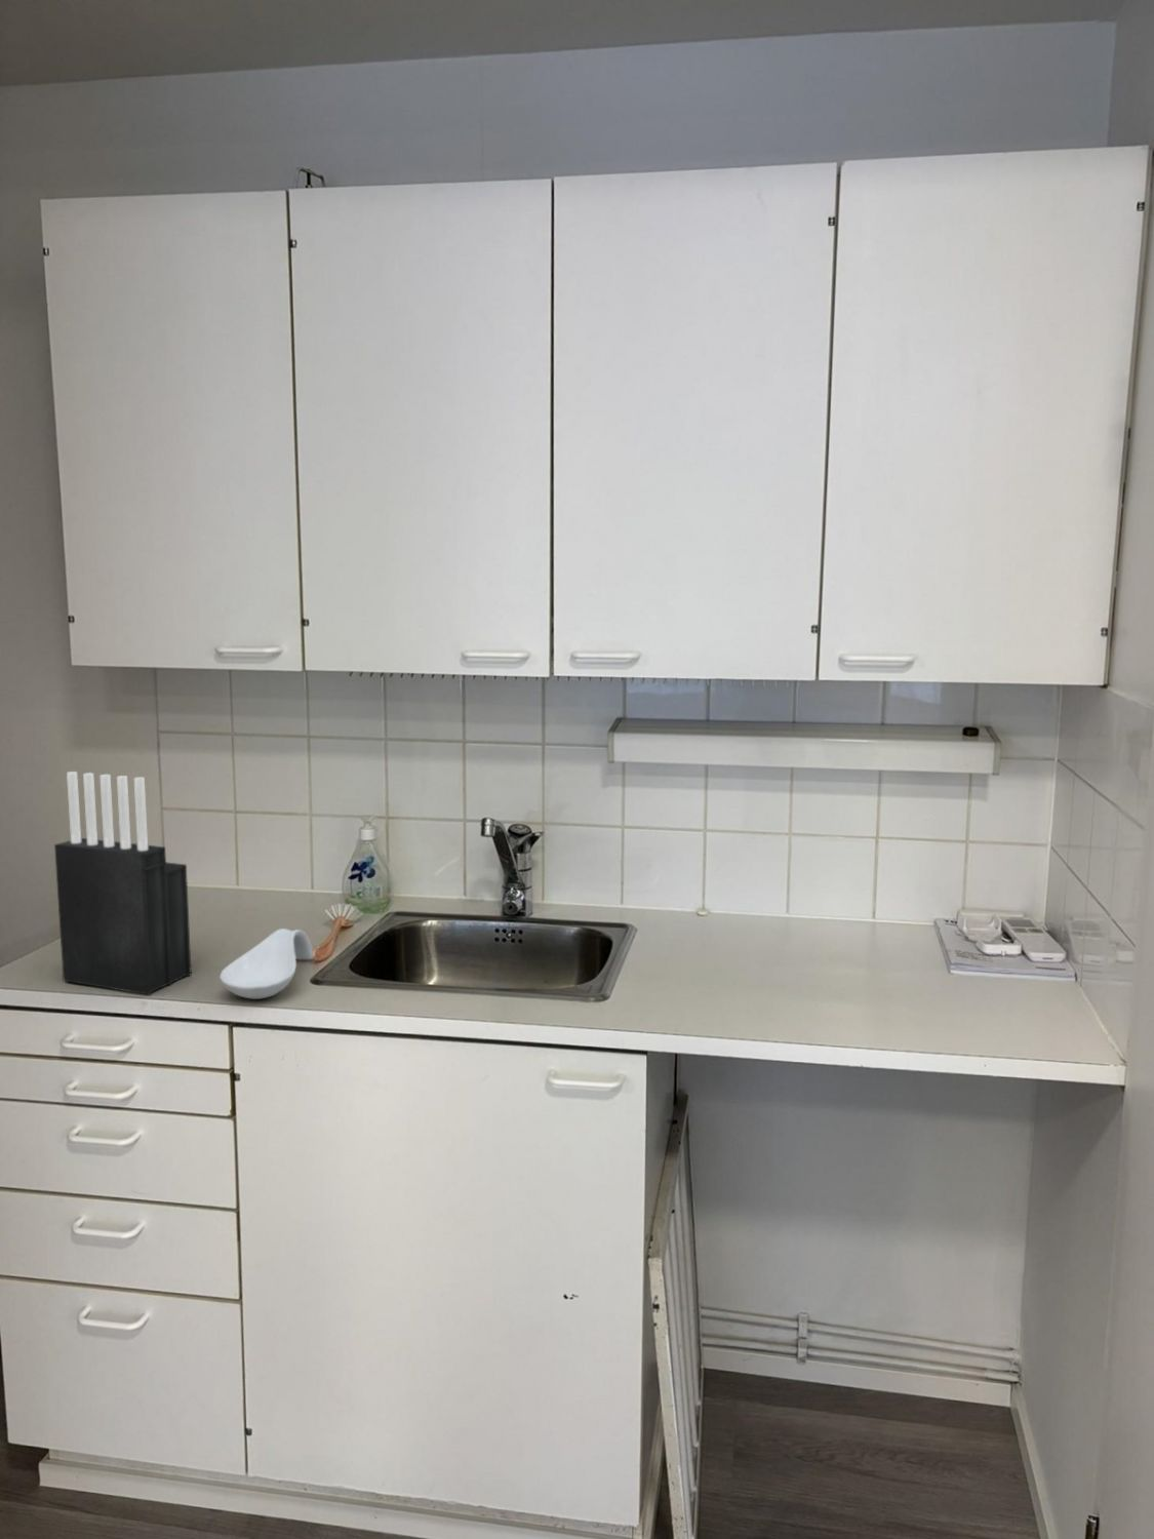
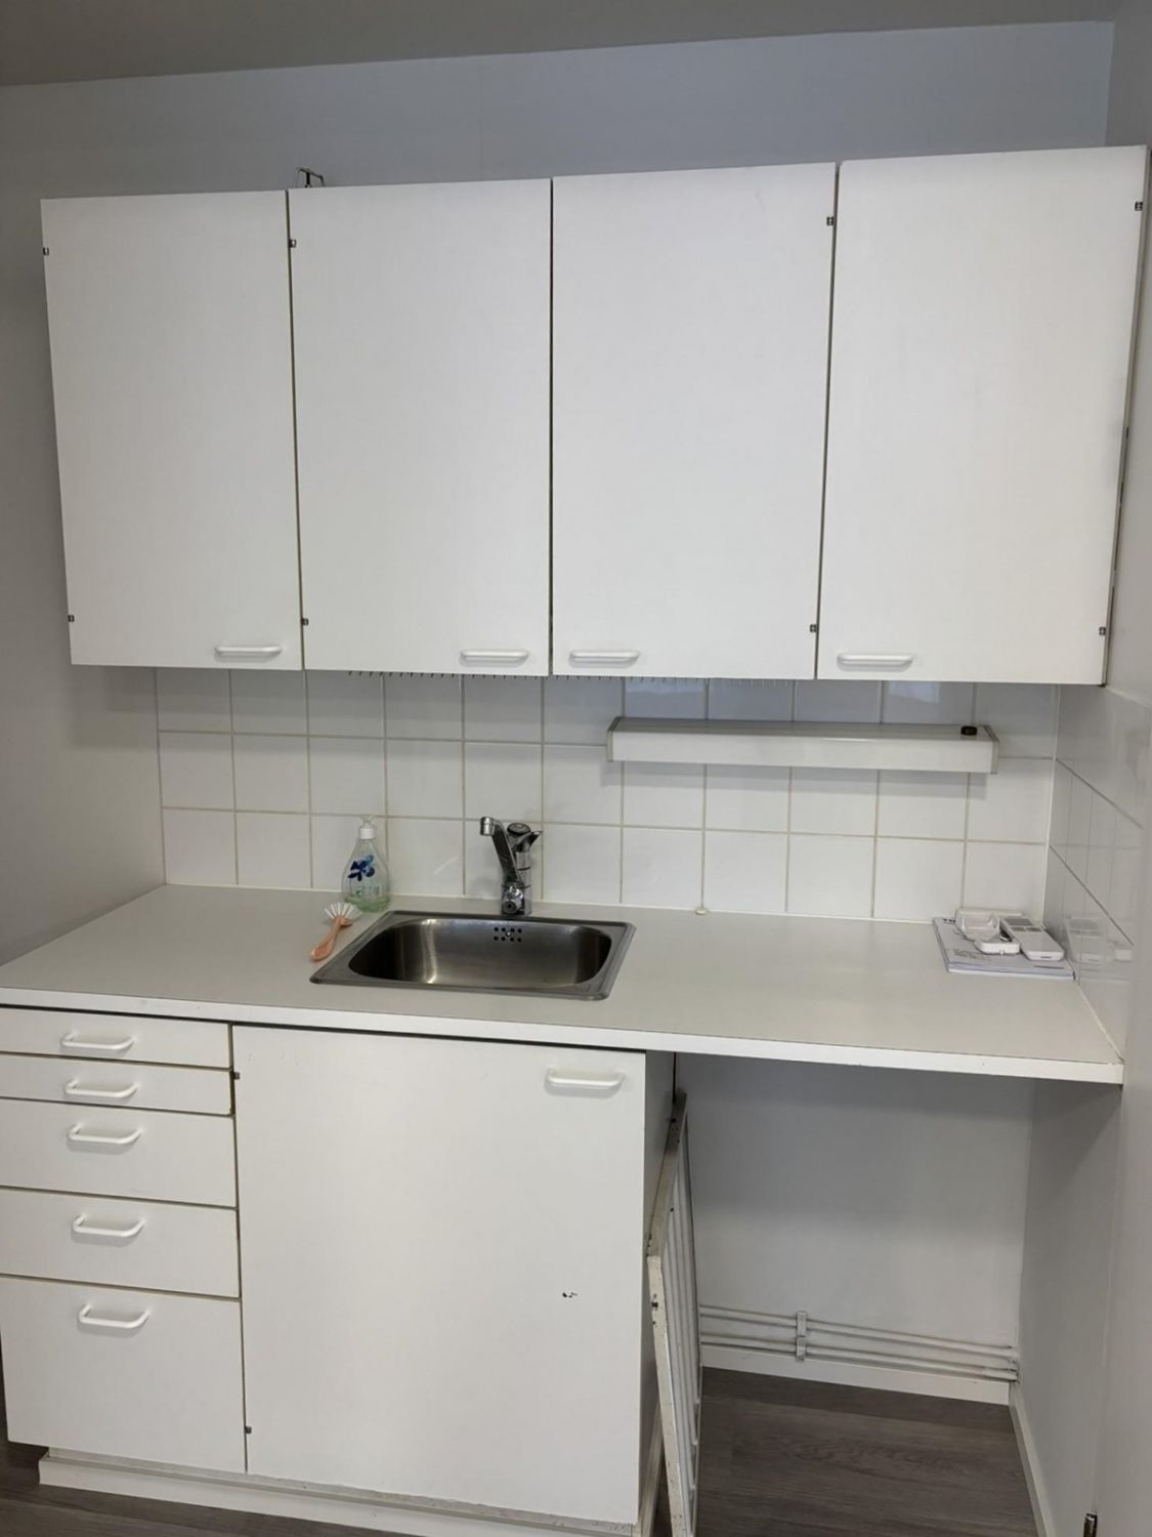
- knife block (127, 875)
- spoon rest (272, 960)
